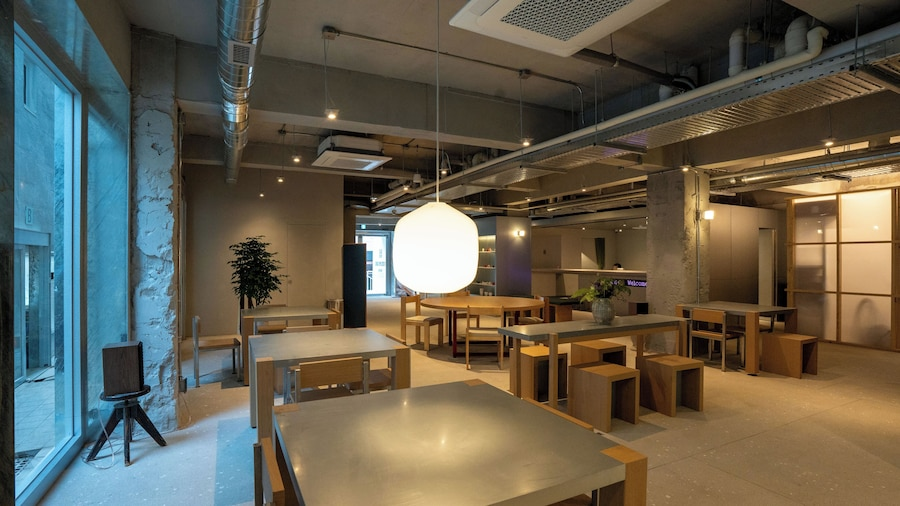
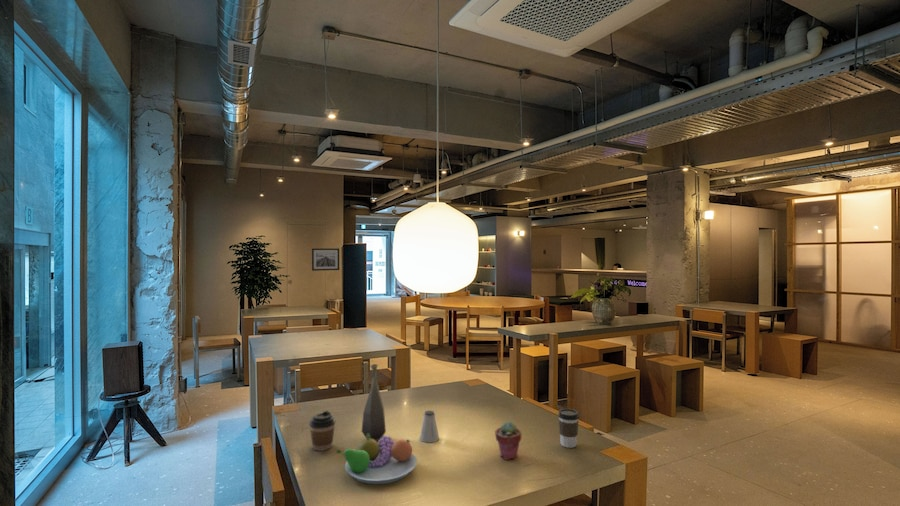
+ fruit bowl (378, 455)
+ bottle (375, 401)
+ potted succulent (508, 438)
+ saltshaker (429, 425)
+ wall art (325, 259)
+ coffee cup (322, 430)
+ coffee cup (568, 428)
